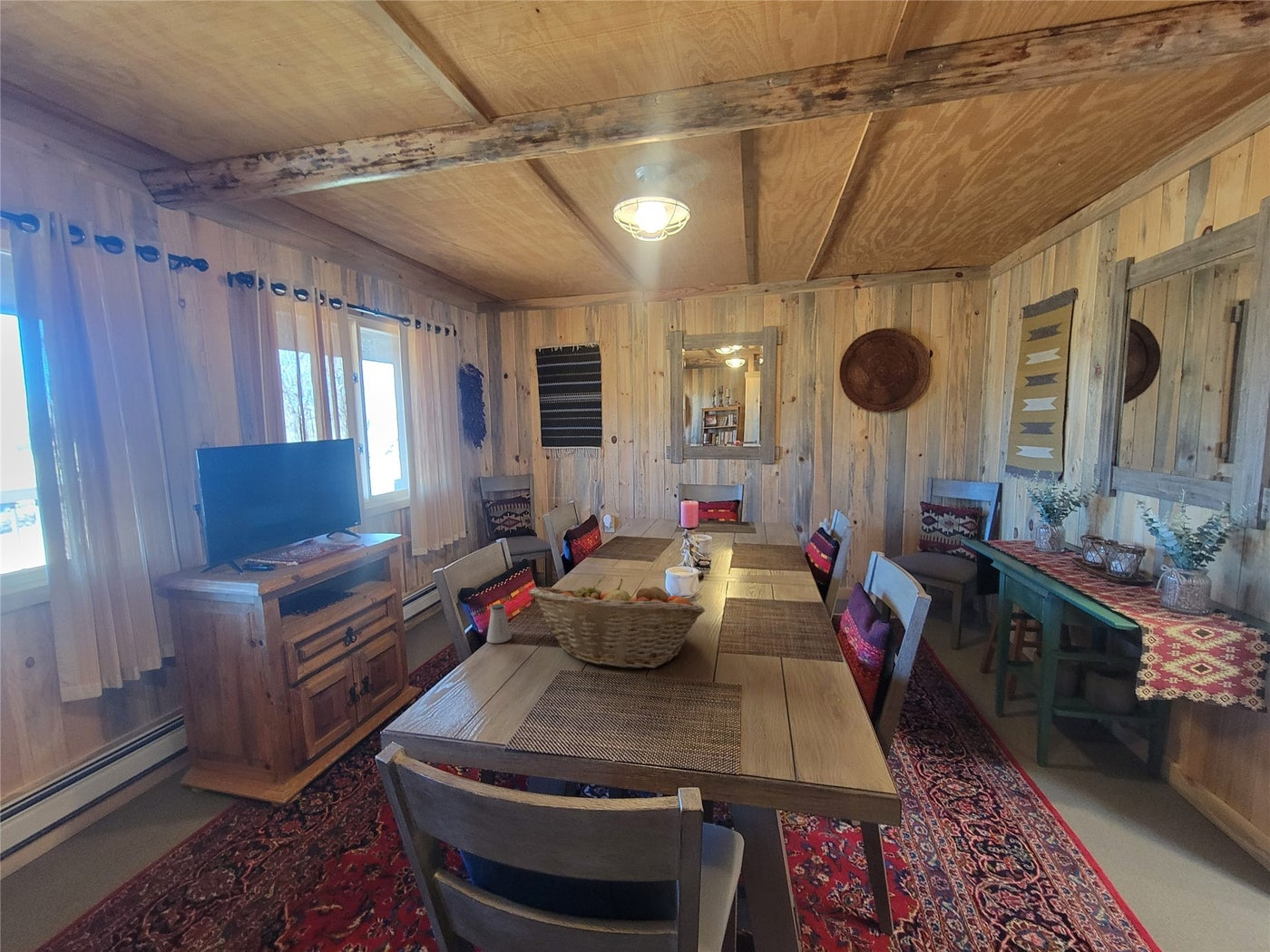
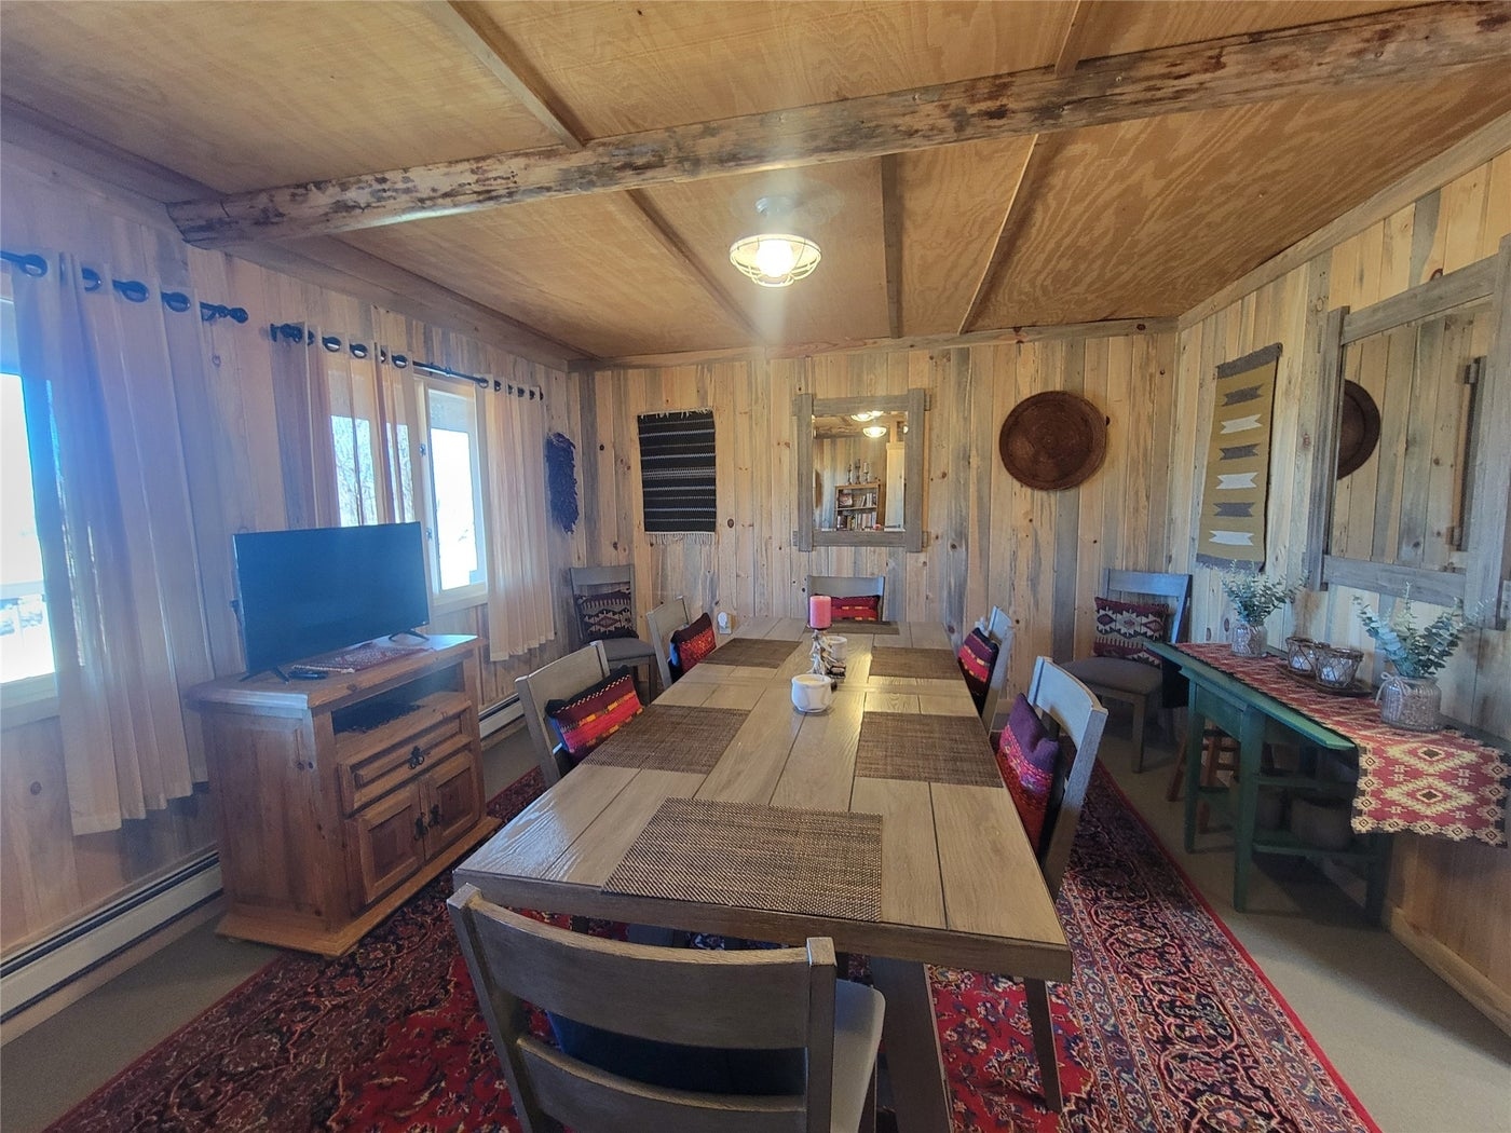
- saltshaker (498, 621)
- fruit basket (615, 612)
